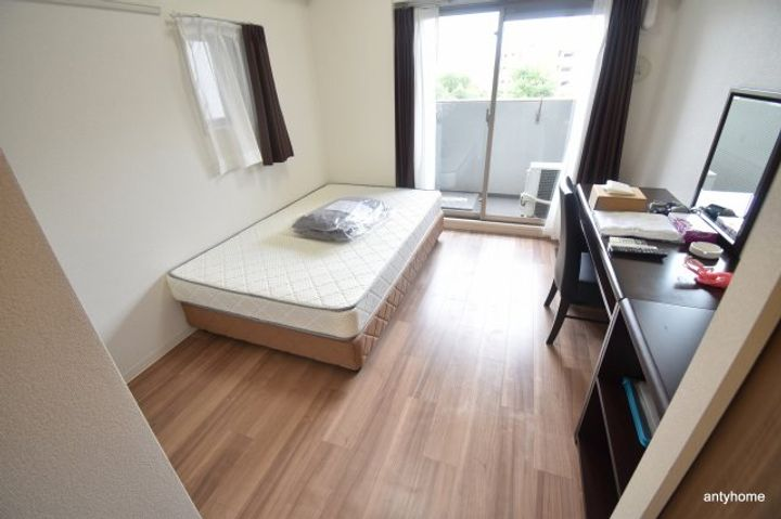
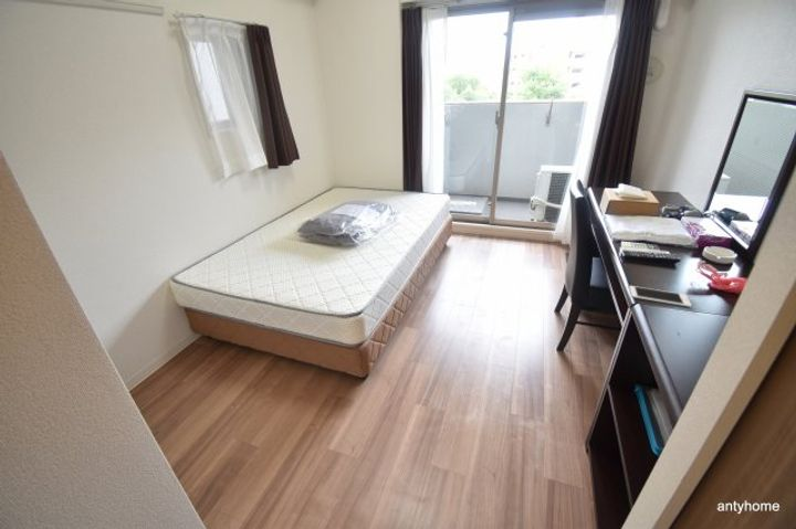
+ cell phone (659, 295)
